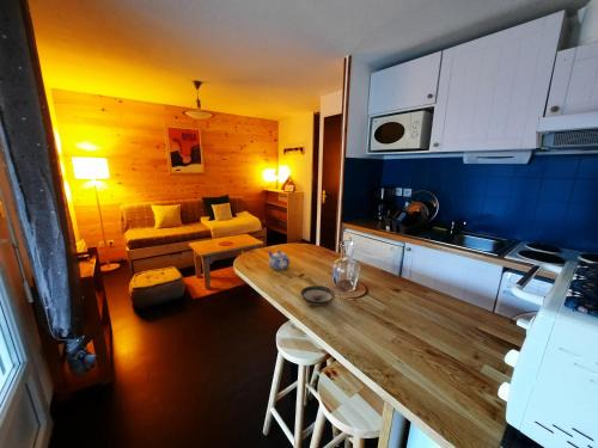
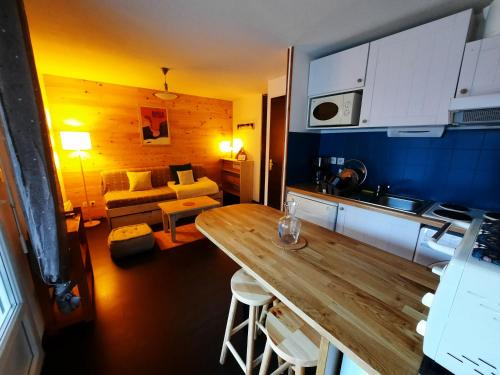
- teapot (277, 258)
- saucer (317, 296)
